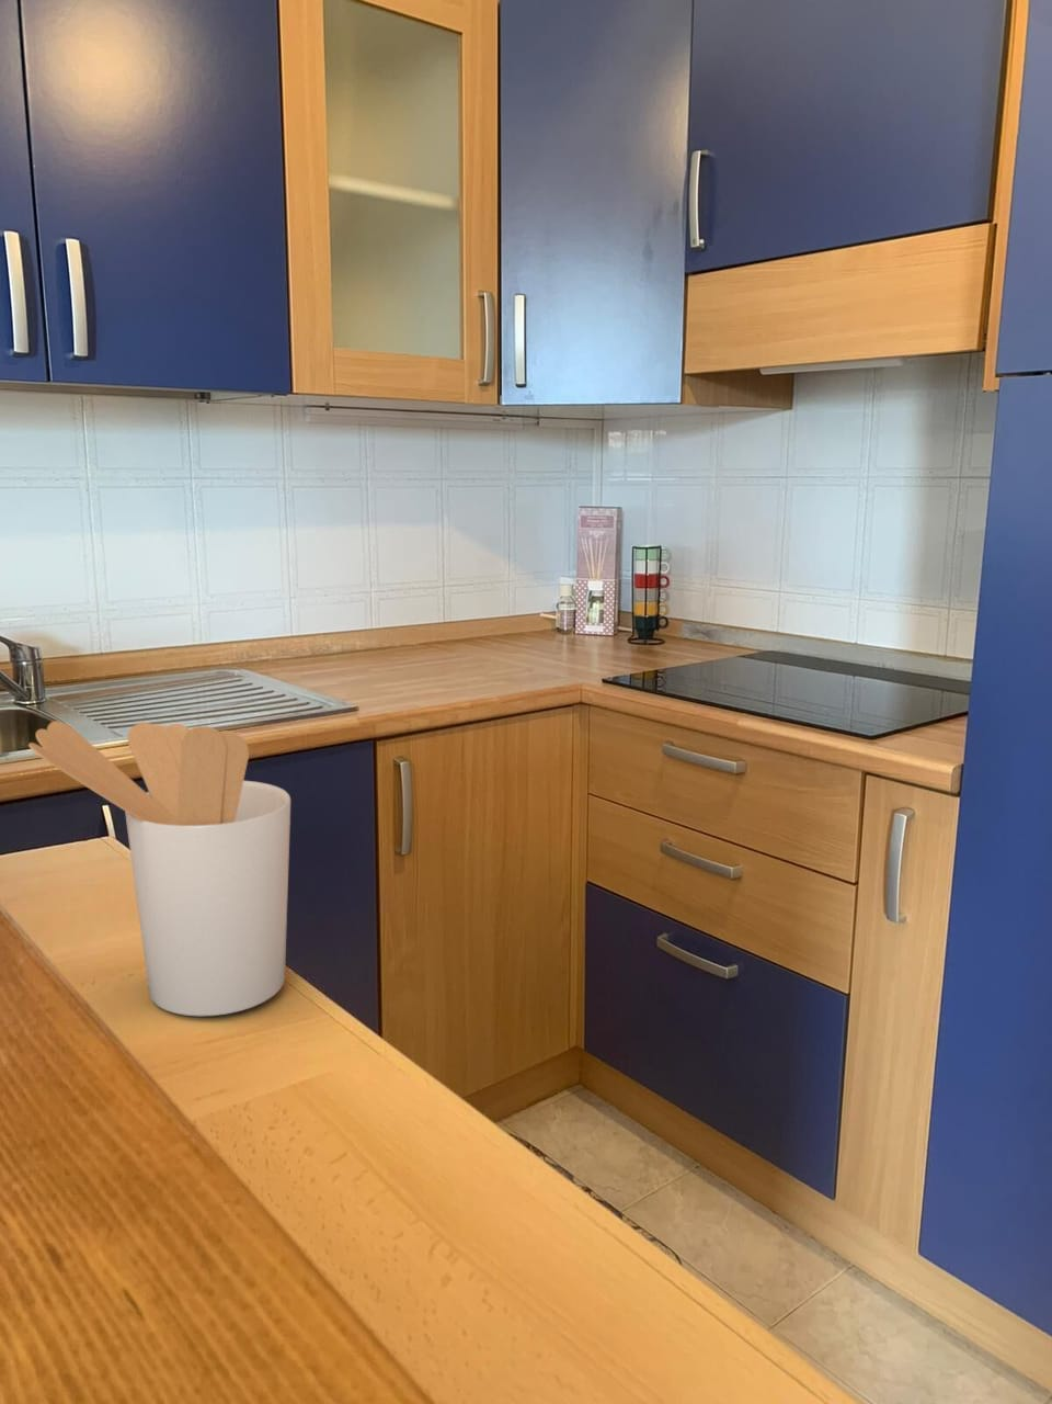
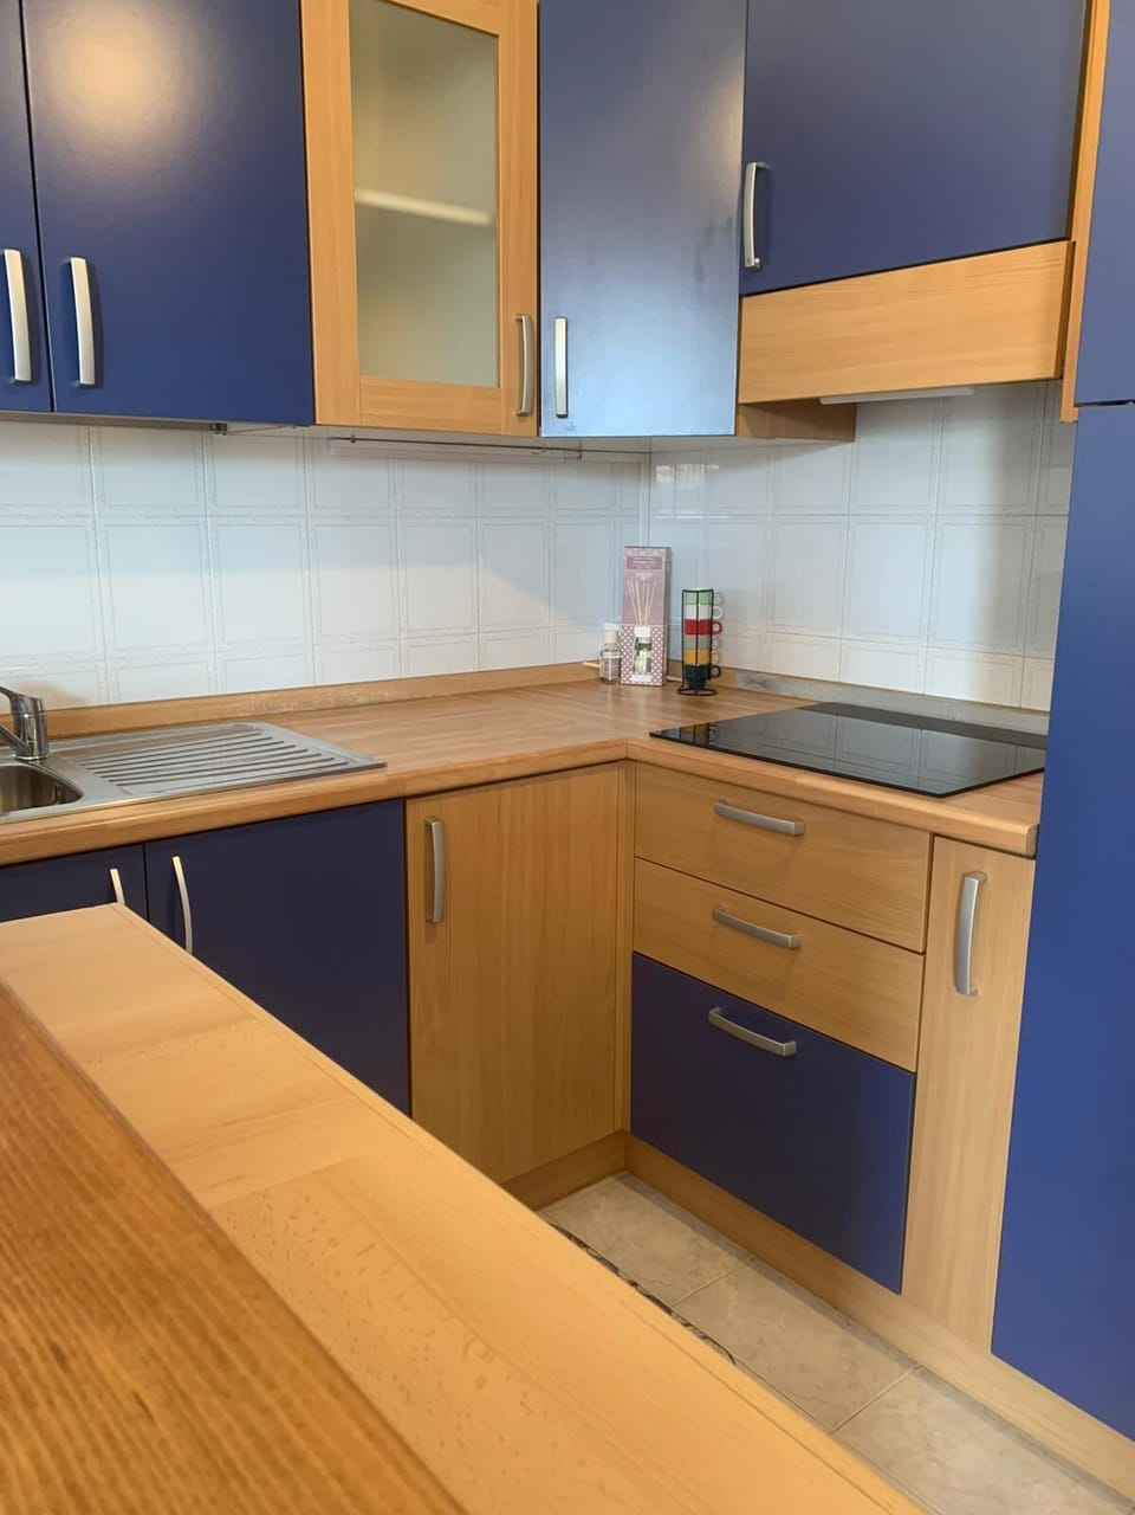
- utensil holder (168, 855)
